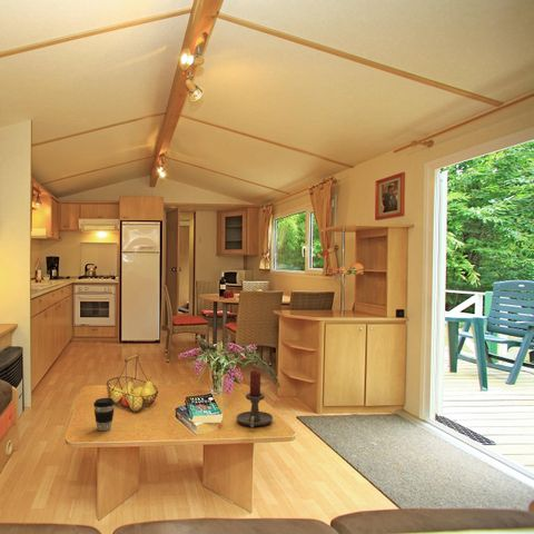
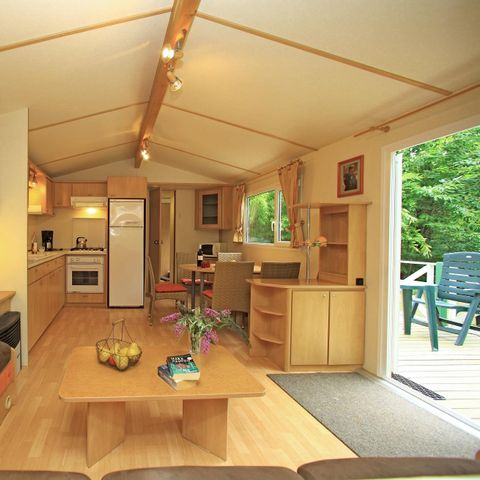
- candle holder (254, 397)
- coffee cup (103, 414)
